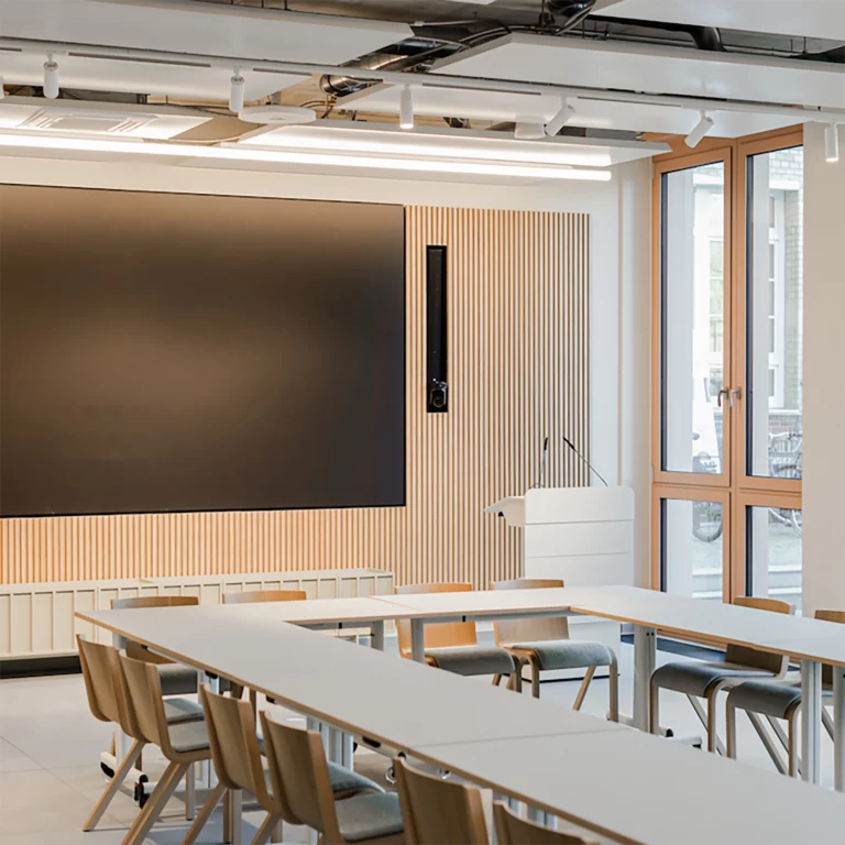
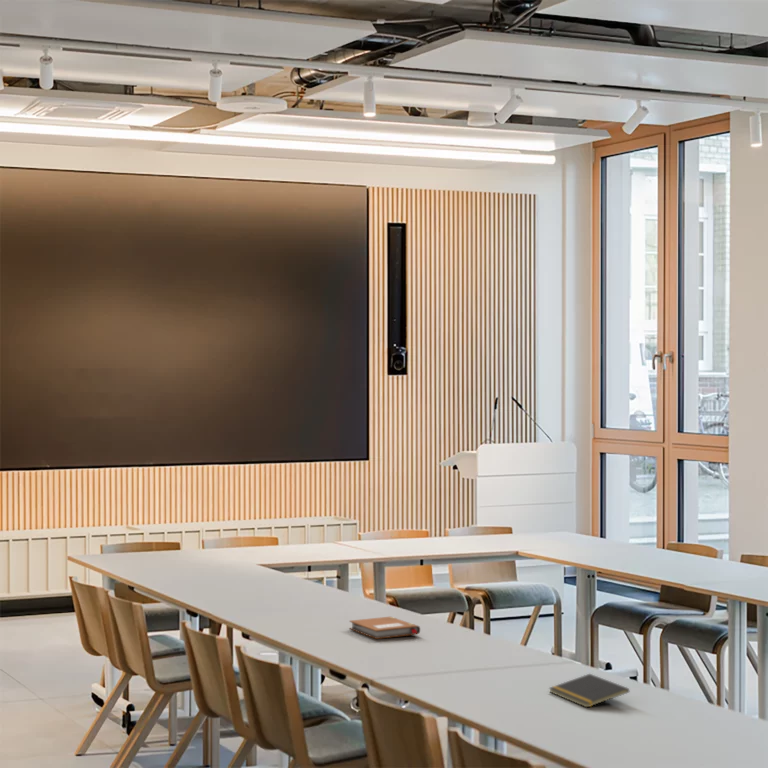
+ notebook (385, 627)
+ notepad (588, 690)
